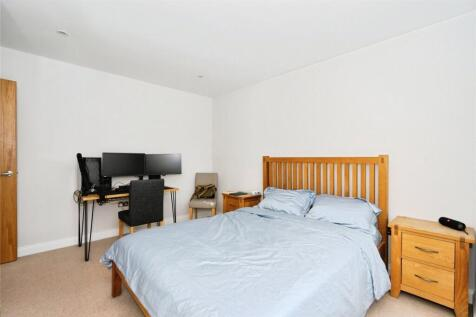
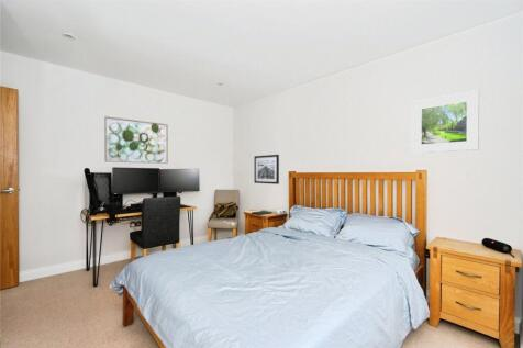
+ wall art (138, 142)
+ wall art (266, 169)
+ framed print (443, 124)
